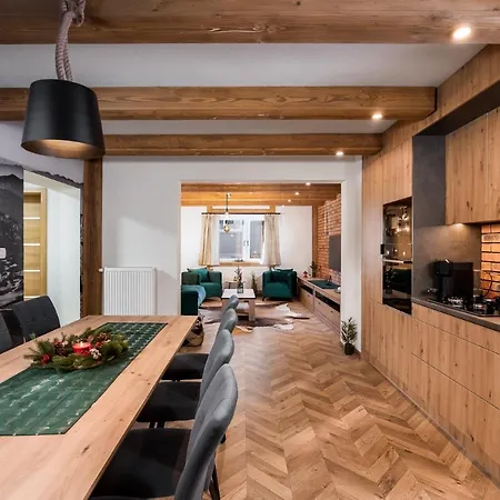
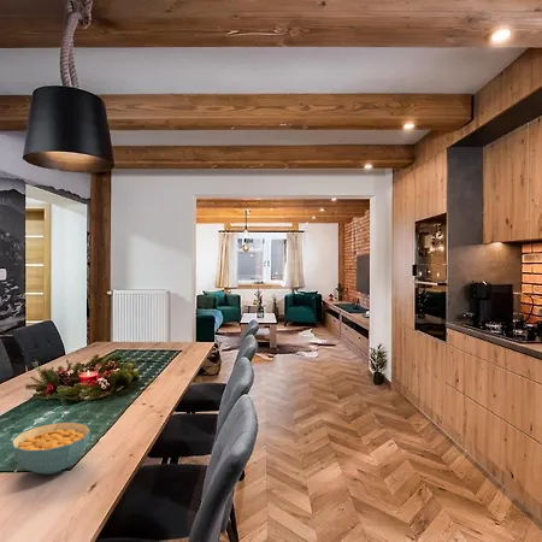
+ cereal bowl (52, 452)
